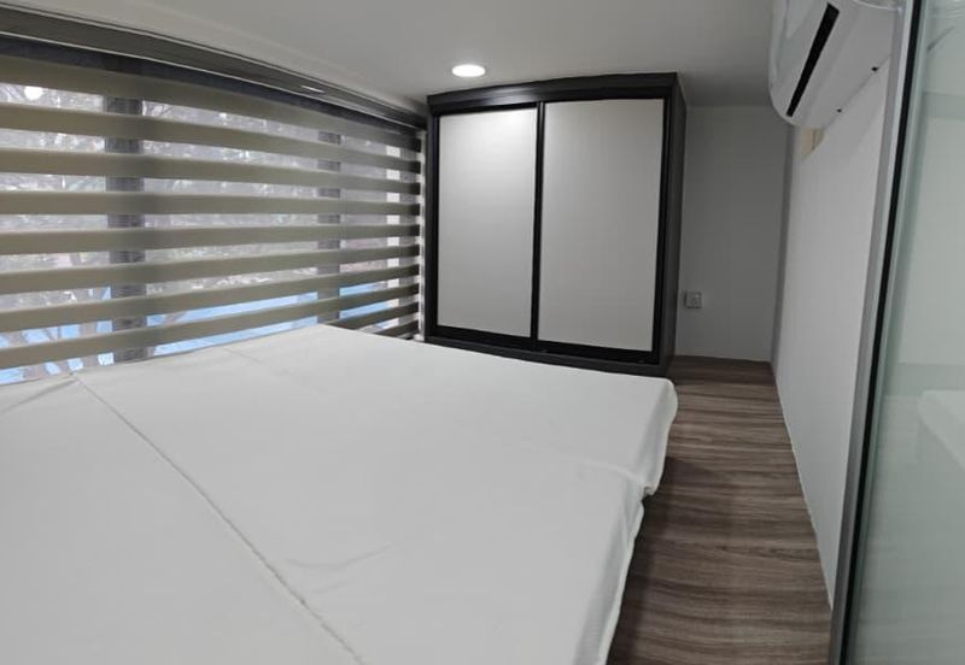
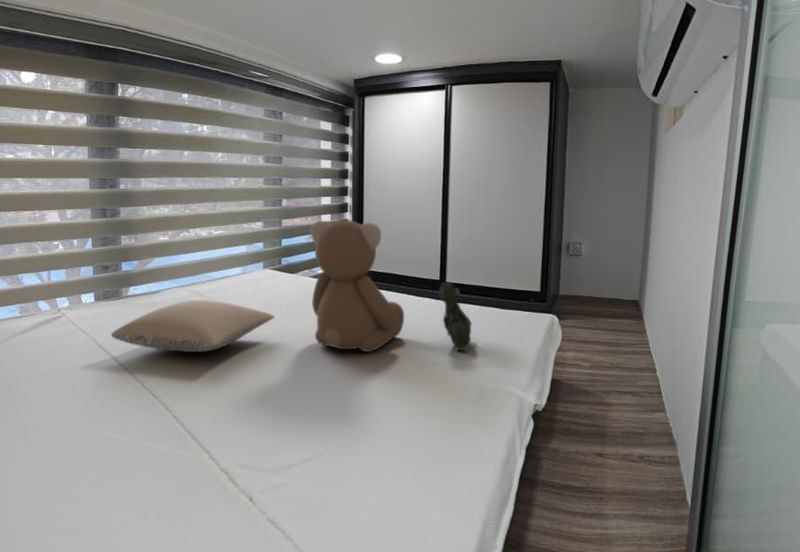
+ pillow (199, 325)
+ stuffed toy (454, 315)
+ teddy bear (354, 283)
